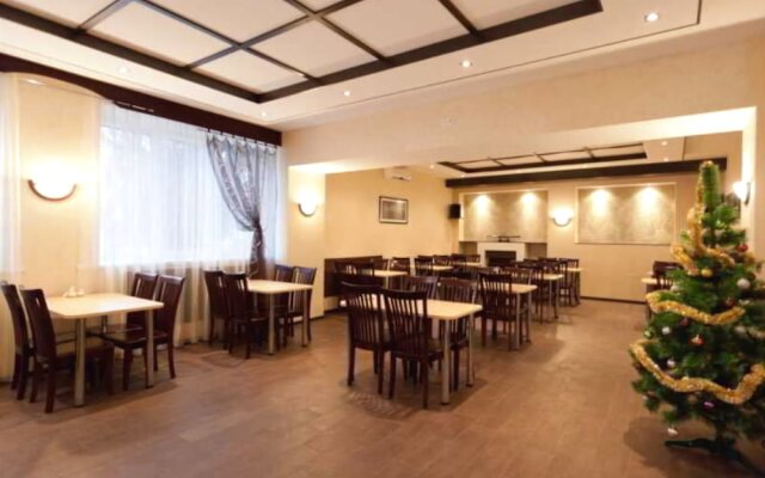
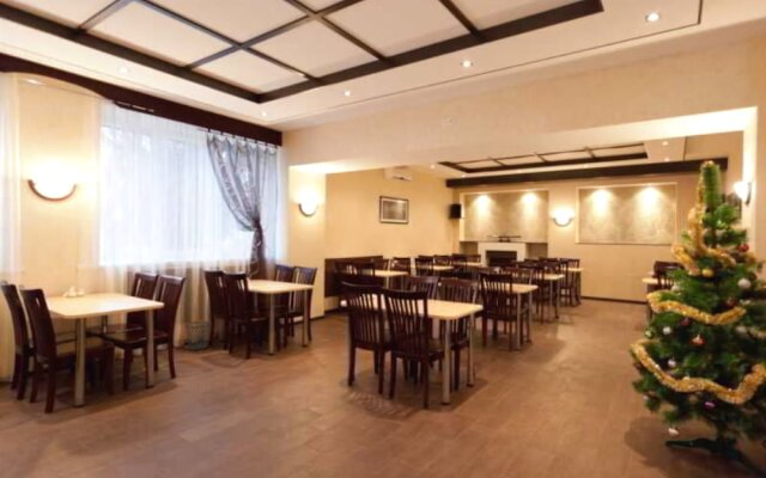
+ wastebasket (197, 336)
